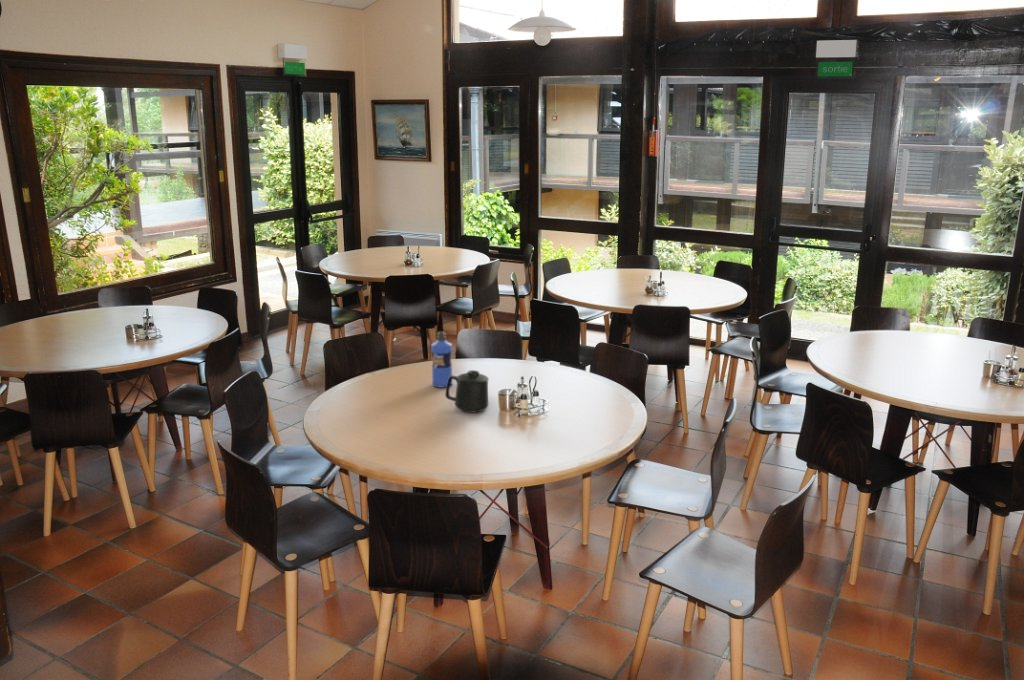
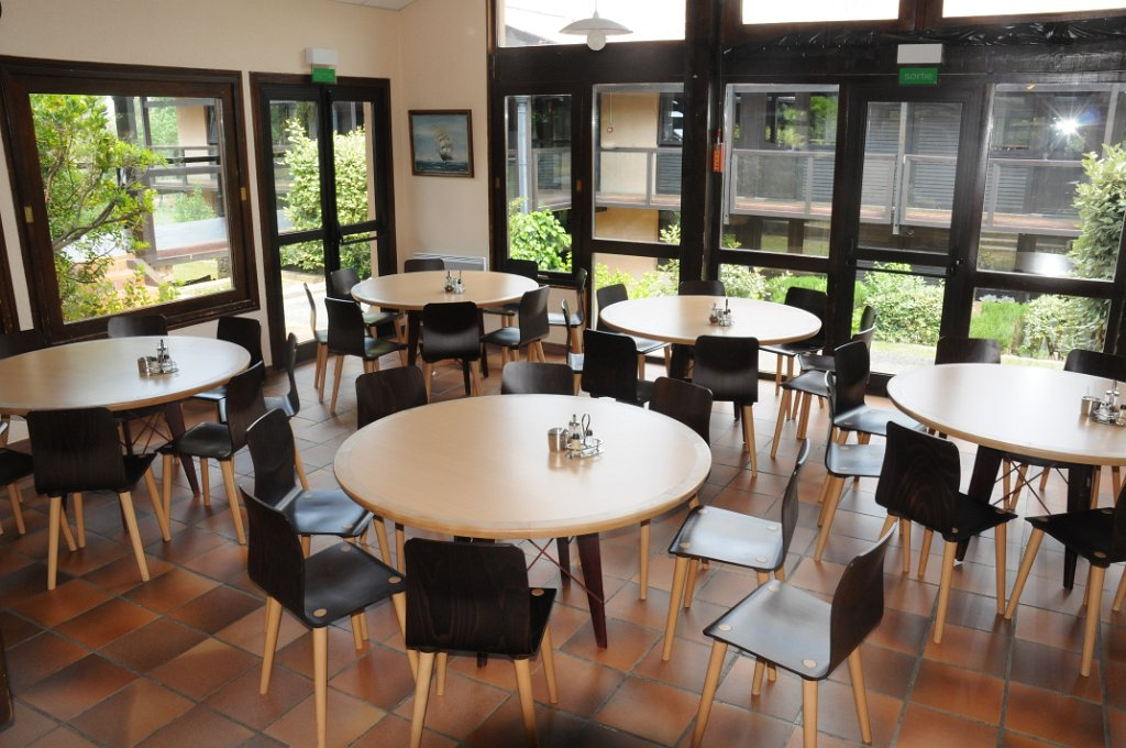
- water bottle (441, 358)
- mug (467, 390)
